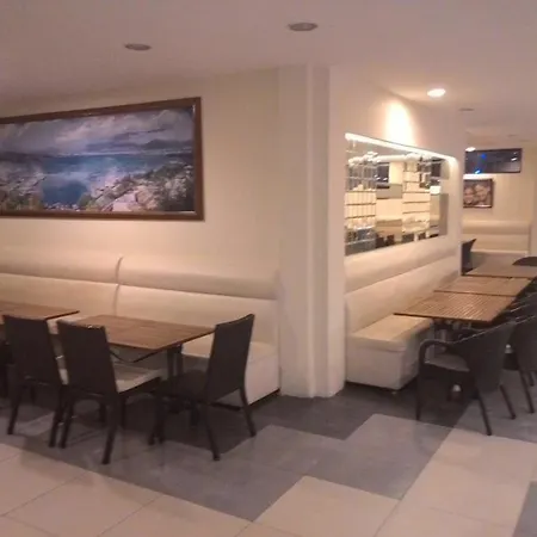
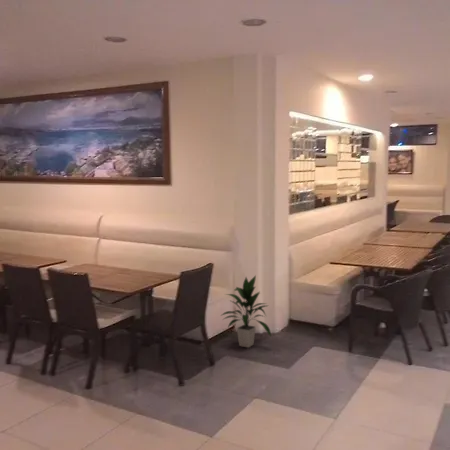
+ indoor plant (247, 312)
